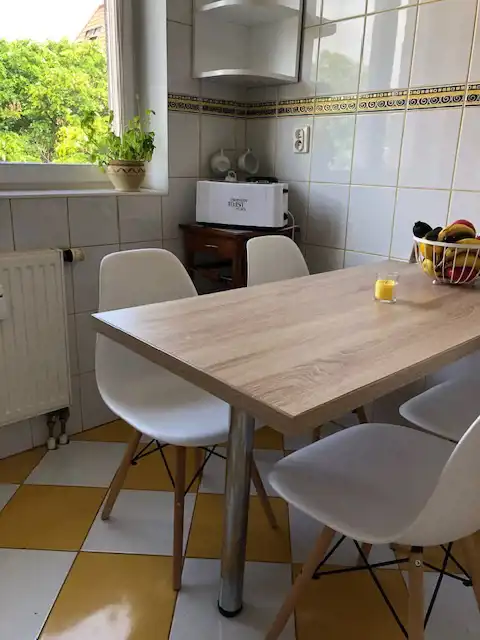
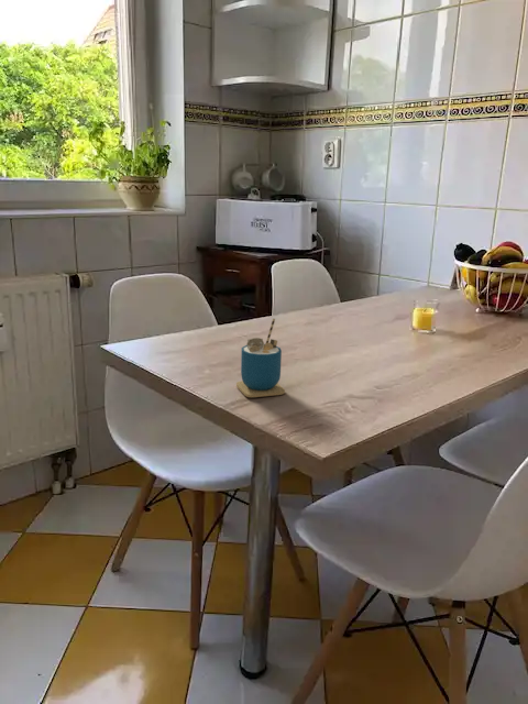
+ cup (261, 355)
